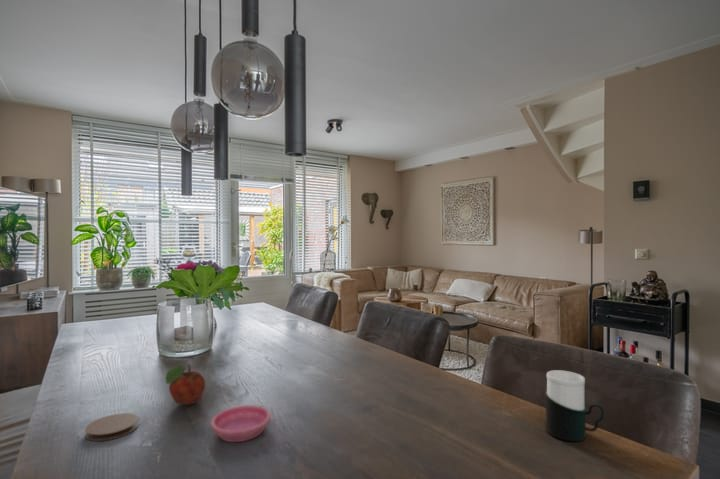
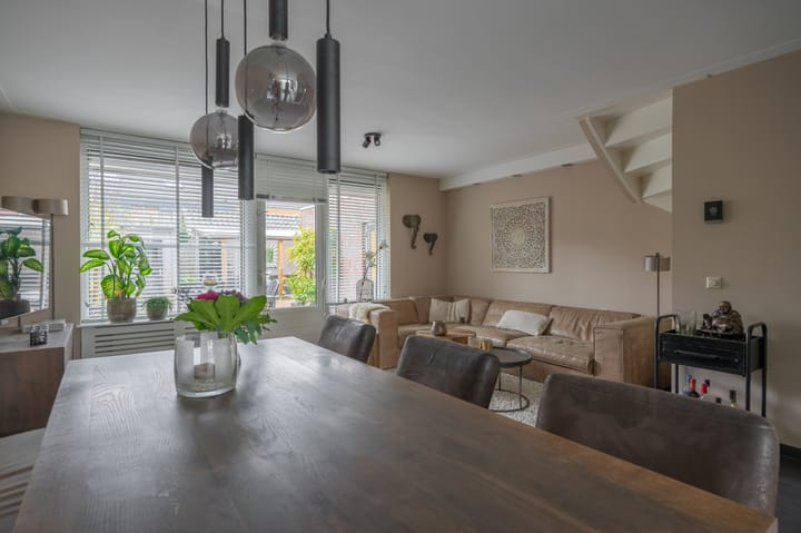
- fruit (185, 384)
- saucer (241, 424)
- coaster (112, 426)
- cup (573, 405)
